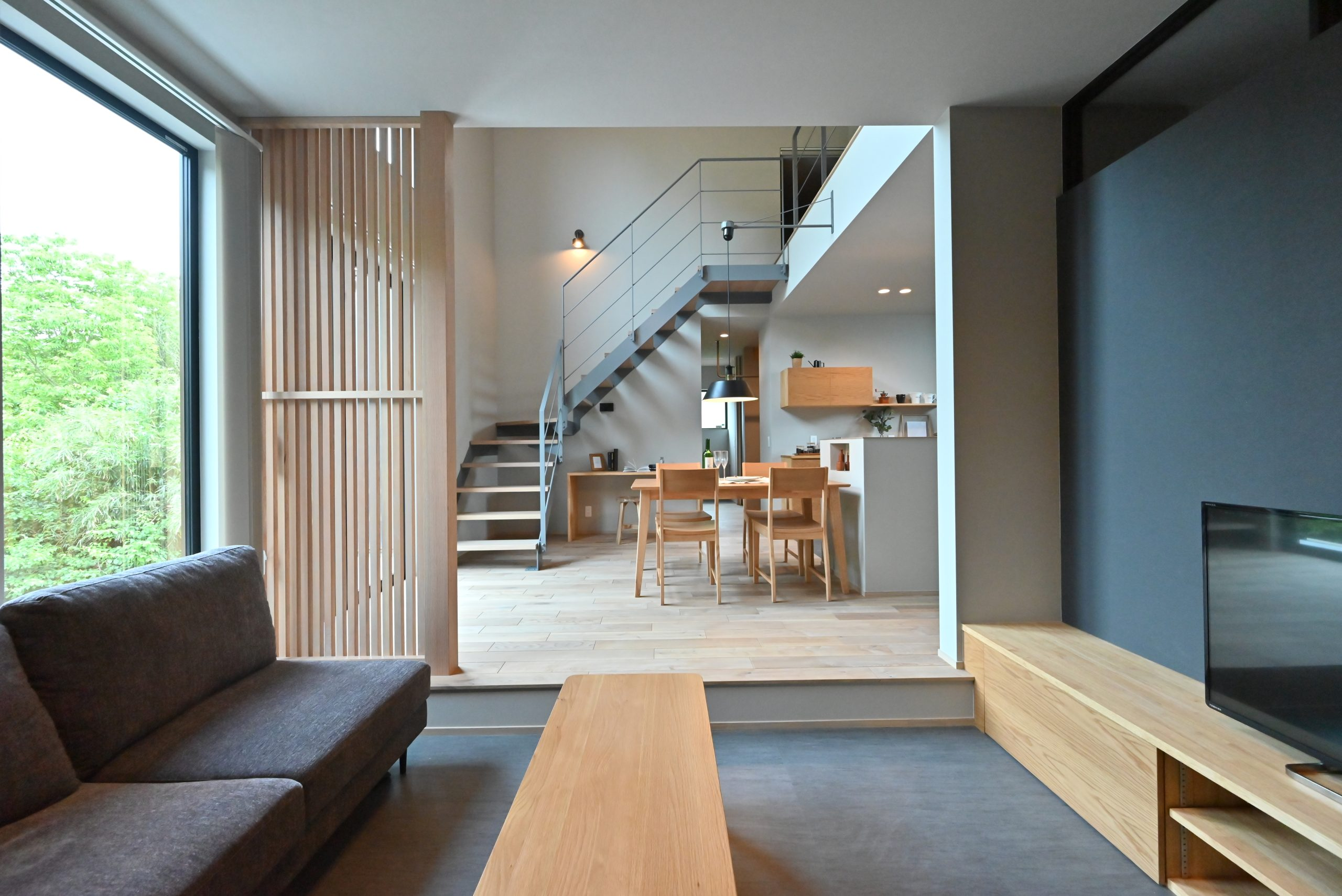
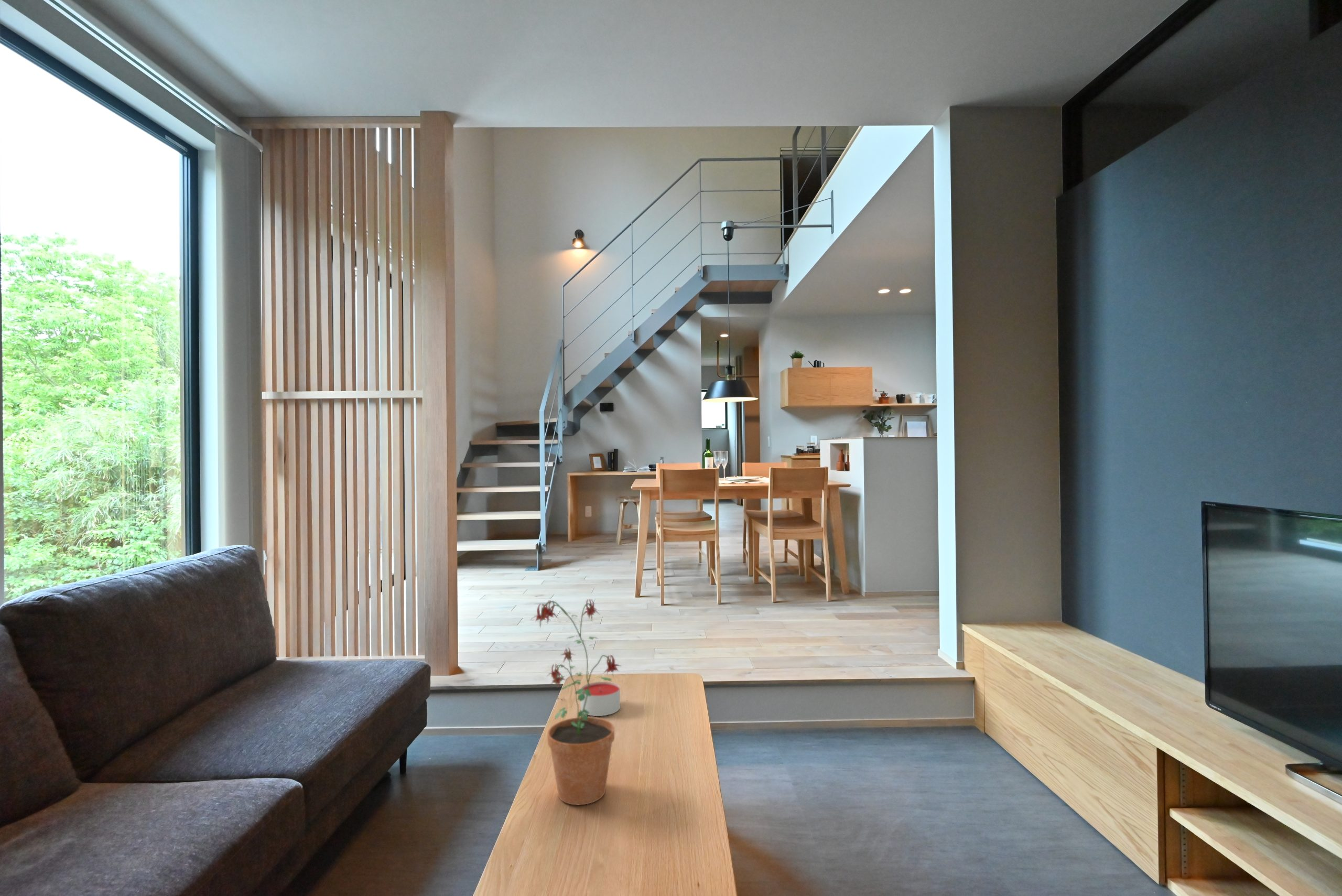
+ potted plant (581, 697)
+ candle (600, 697)
